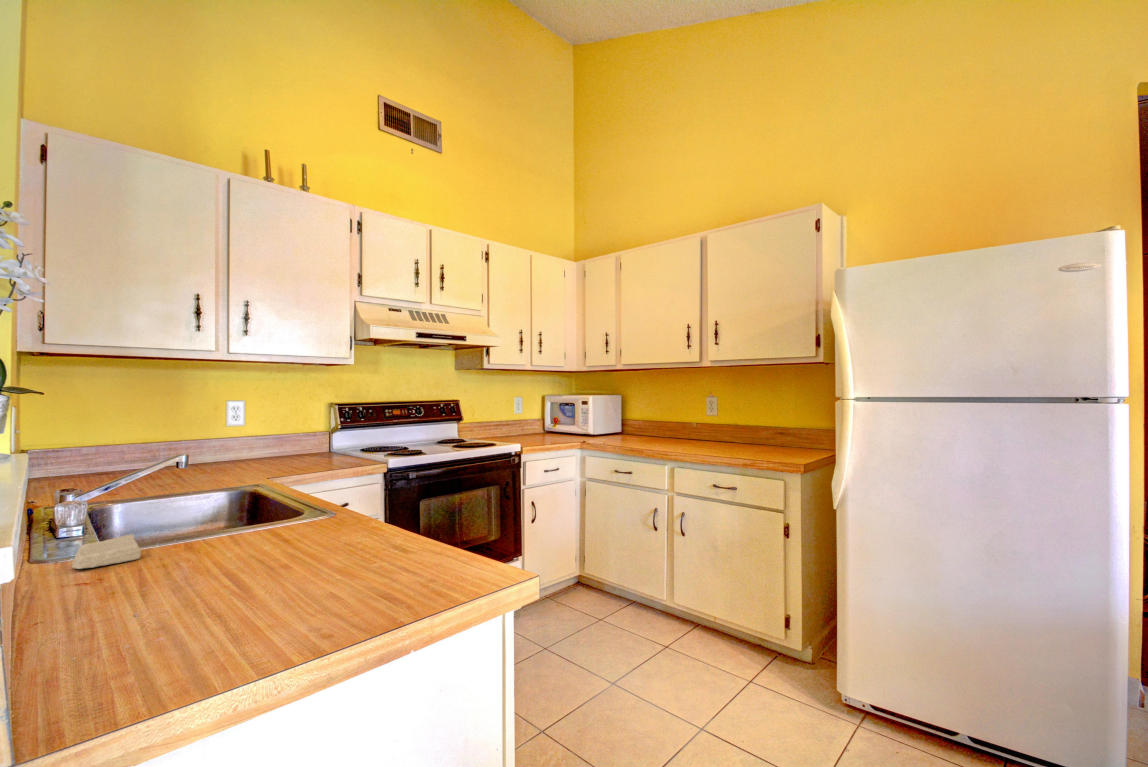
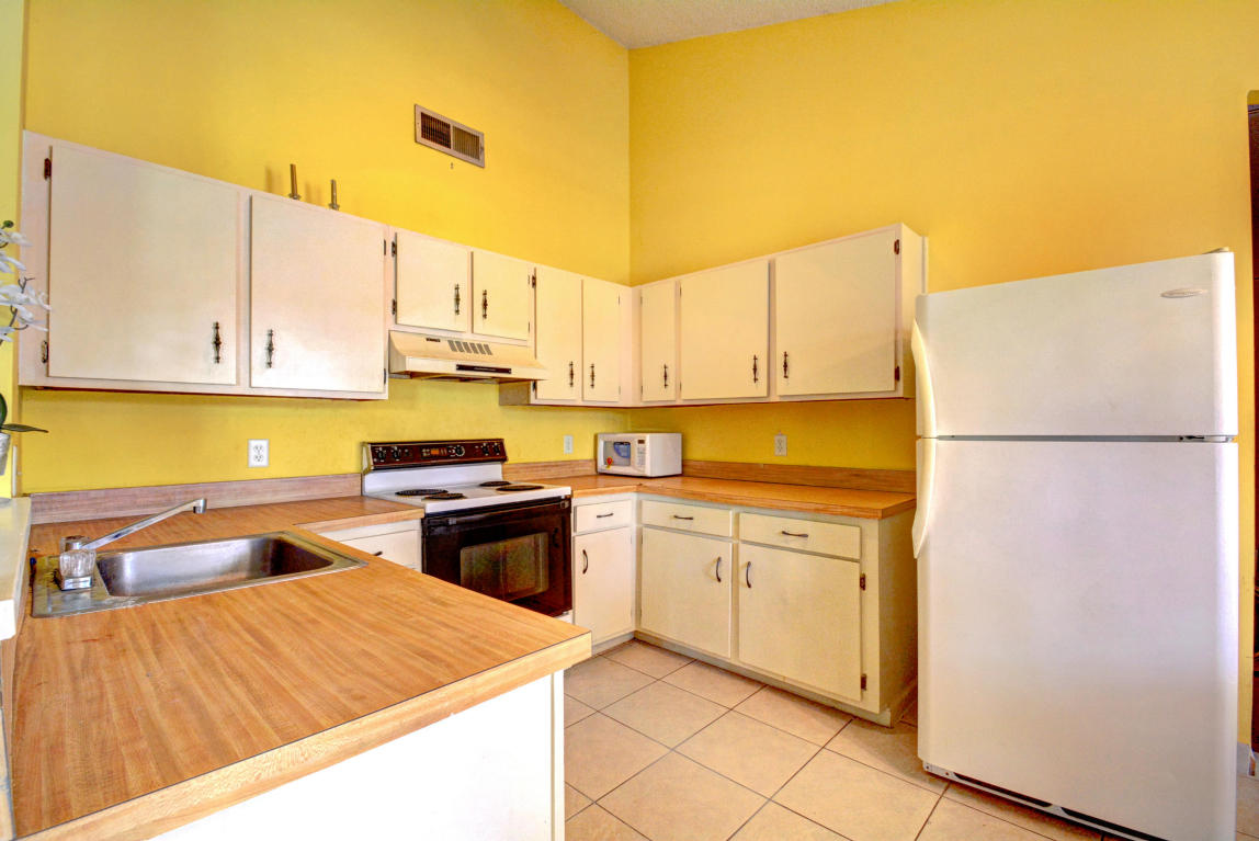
- soap bar (106, 551)
